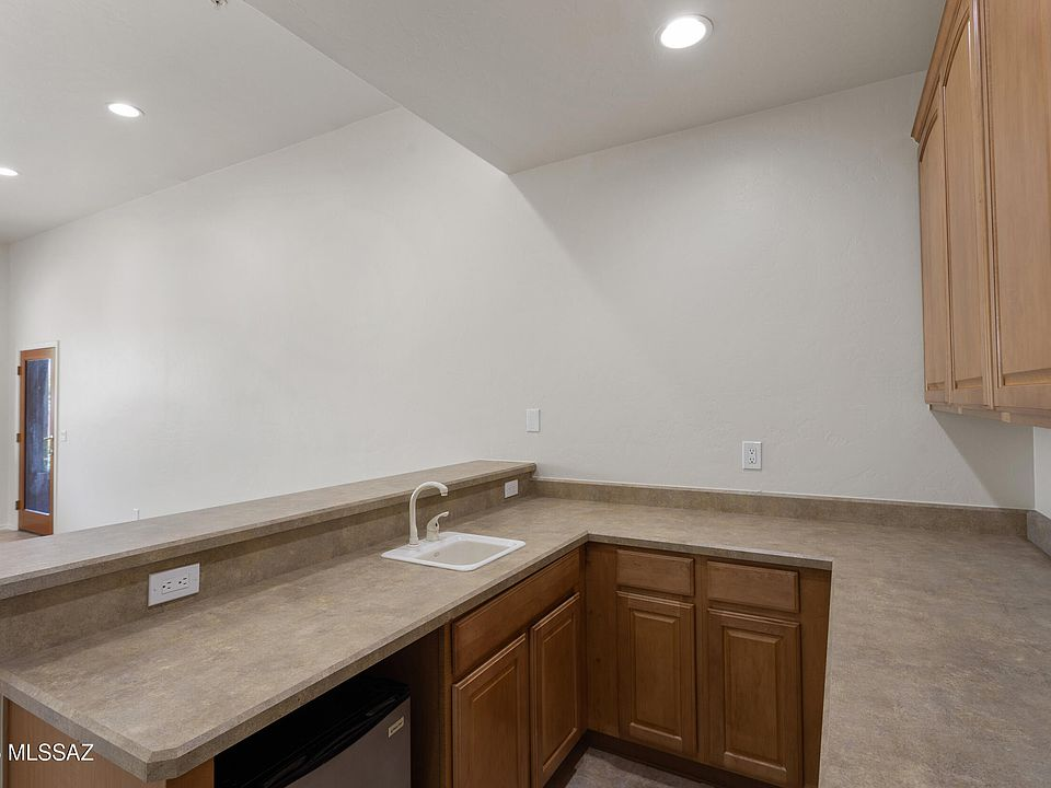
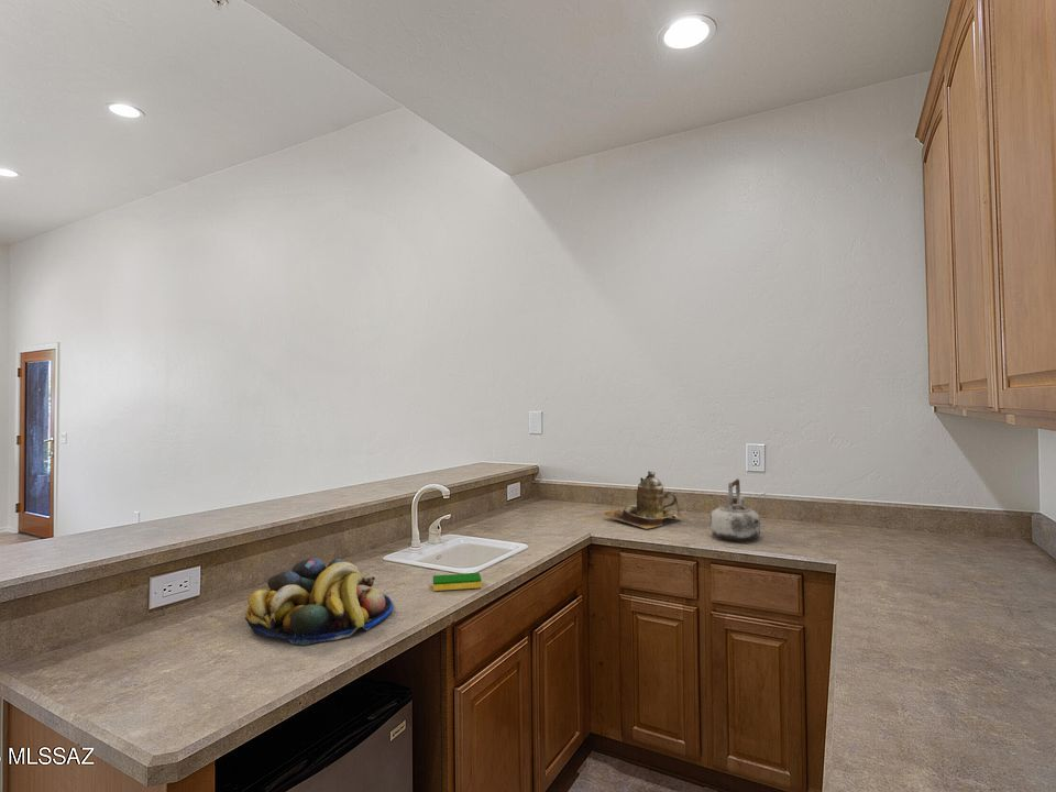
+ fruit bowl (324, 588)
+ kettle (736, 507)
+ teapot (644, 495)
+ dish sponge (457, 581)
